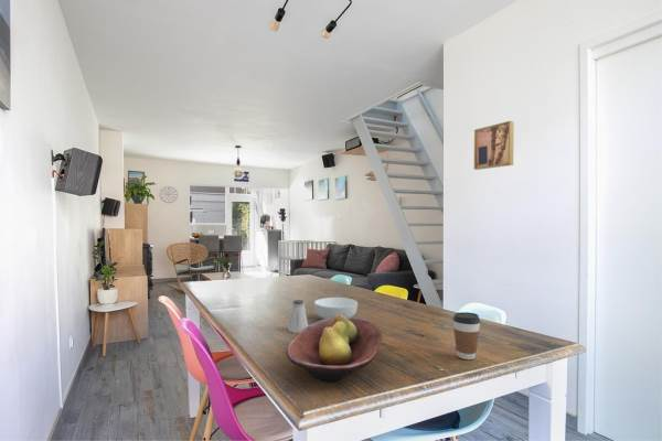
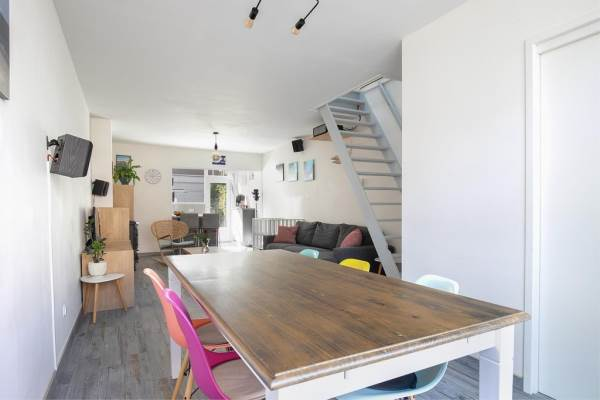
- saltshaker (298, 314)
- wall art (492, 147)
- cereal bowl (335, 310)
- fruit bowl (337, 340)
- coffee cup (466, 335)
